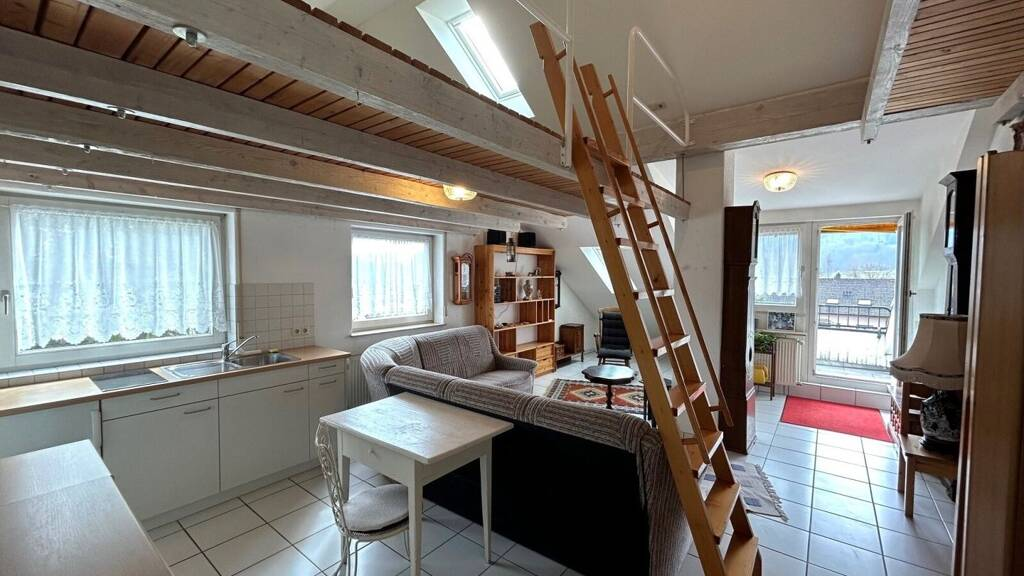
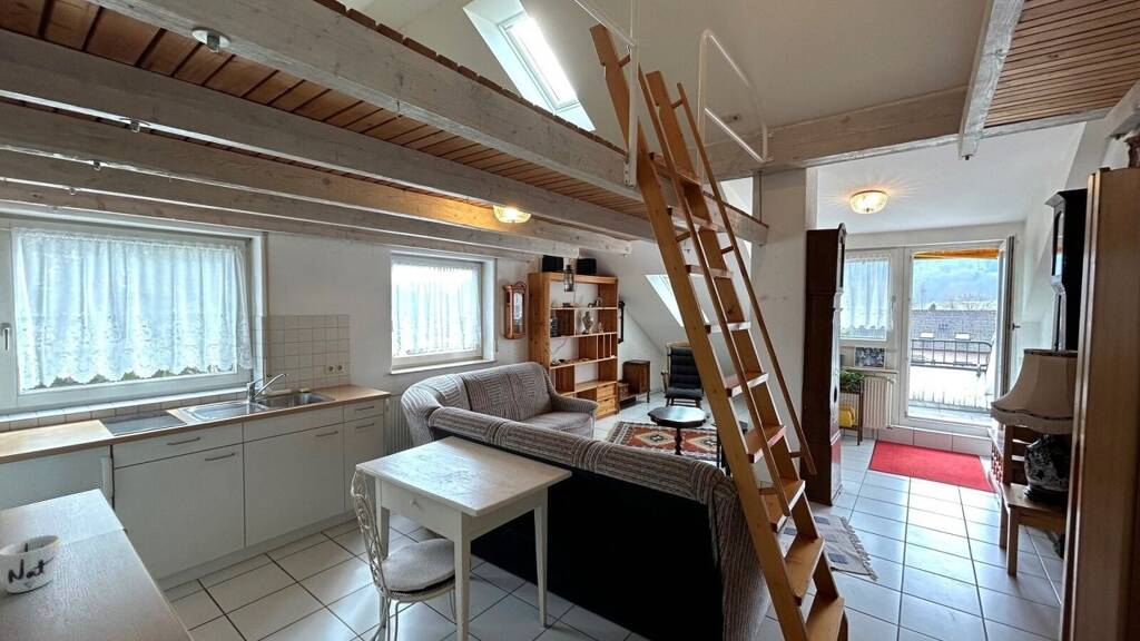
+ mug (30, 561)
